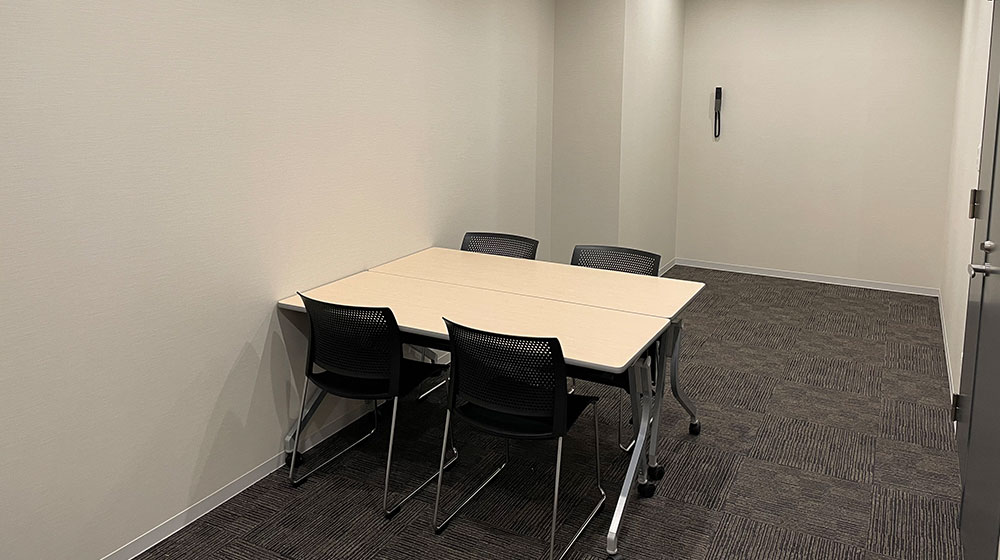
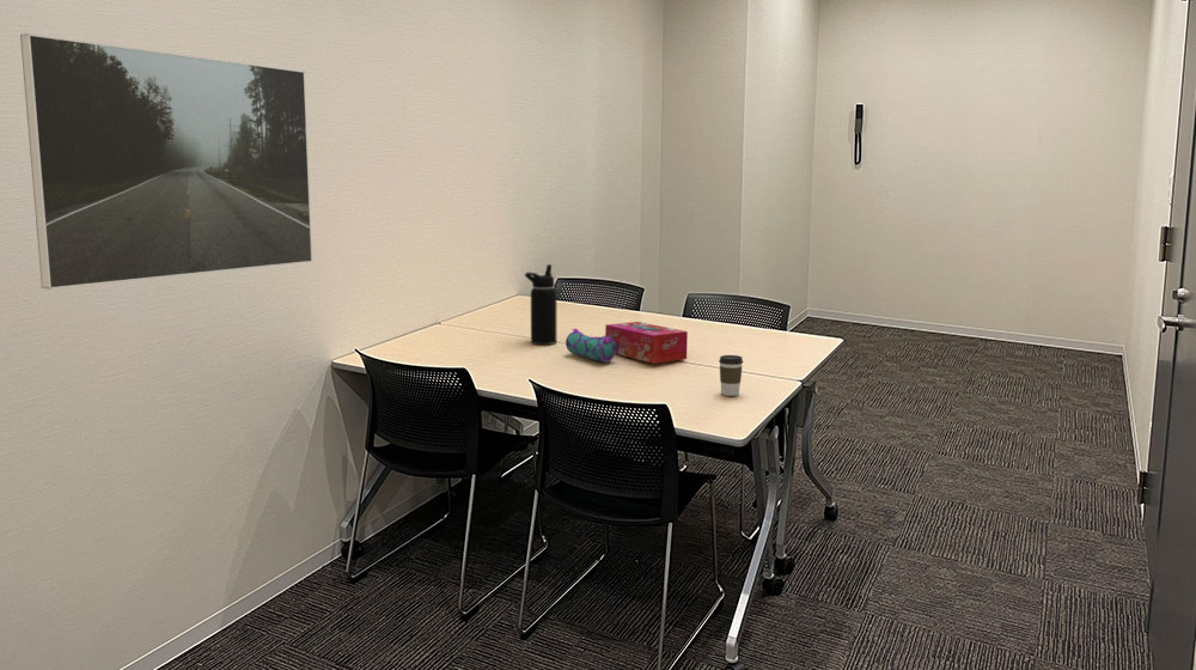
+ water bottle (541, 304)
+ coffee cup (730, 374)
+ tissue box (645, 341)
+ pencil case (591, 345)
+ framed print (189, 166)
